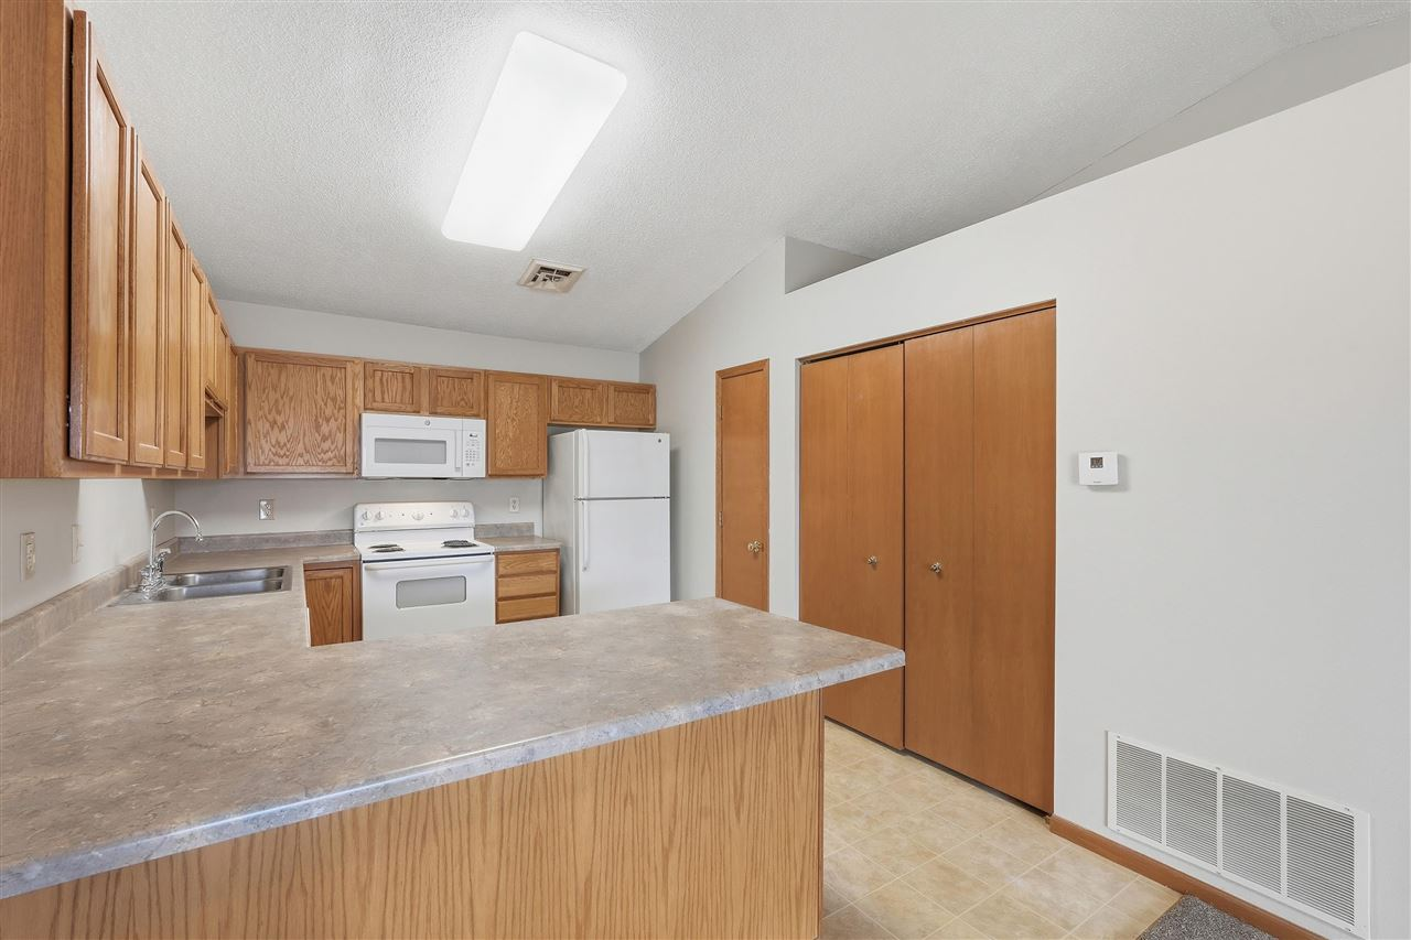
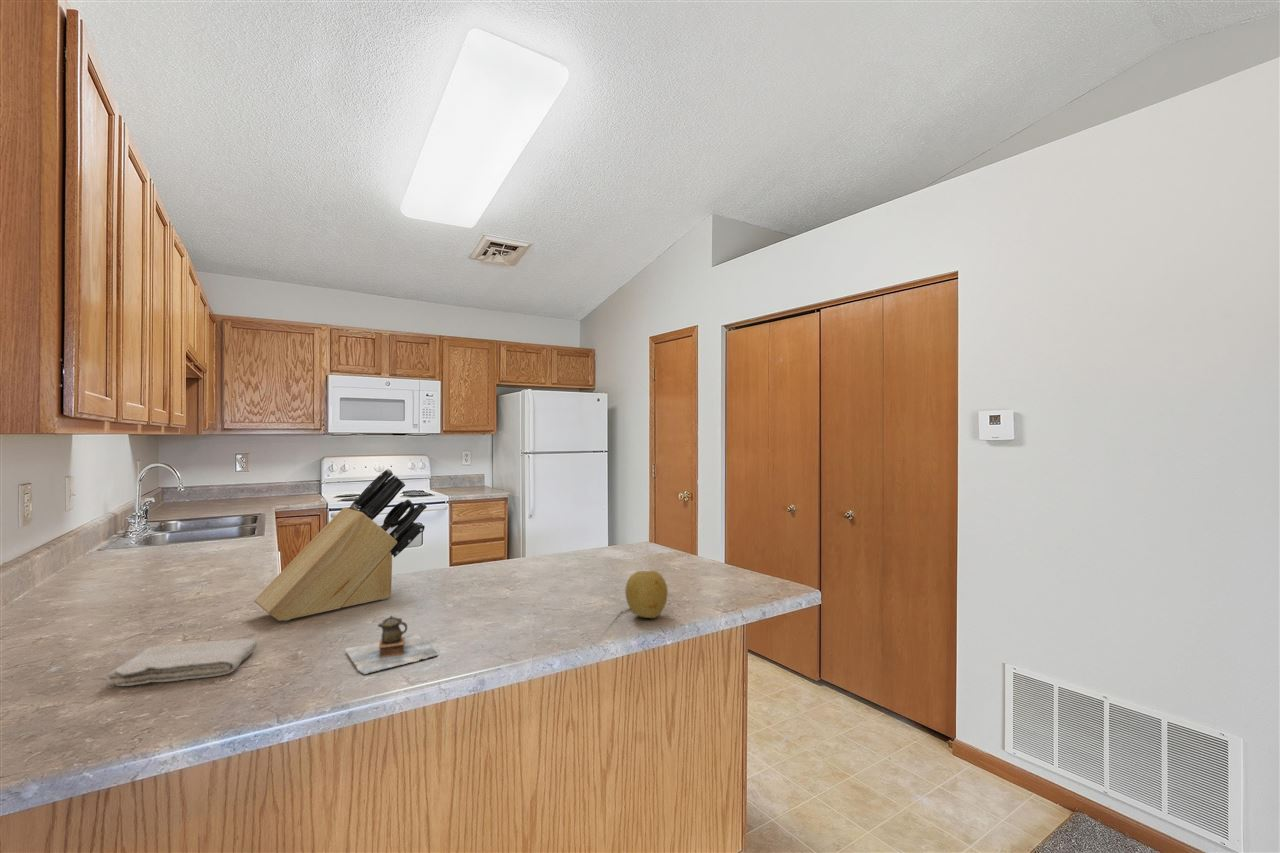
+ washcloth (187, 659)
+ fruit (646, 593)
+ teapot (391, 634)
+ knife block (347, 536)
